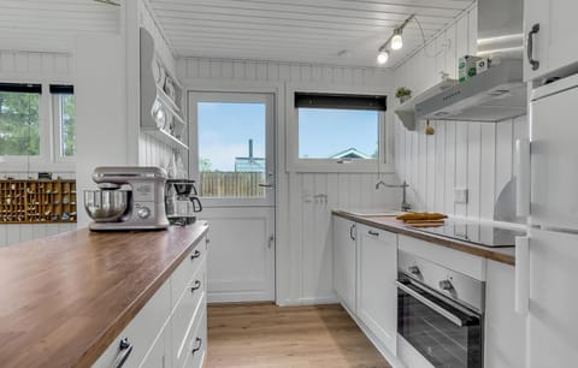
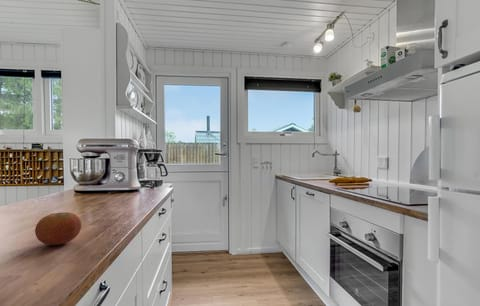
+ fruit (59, 228)
